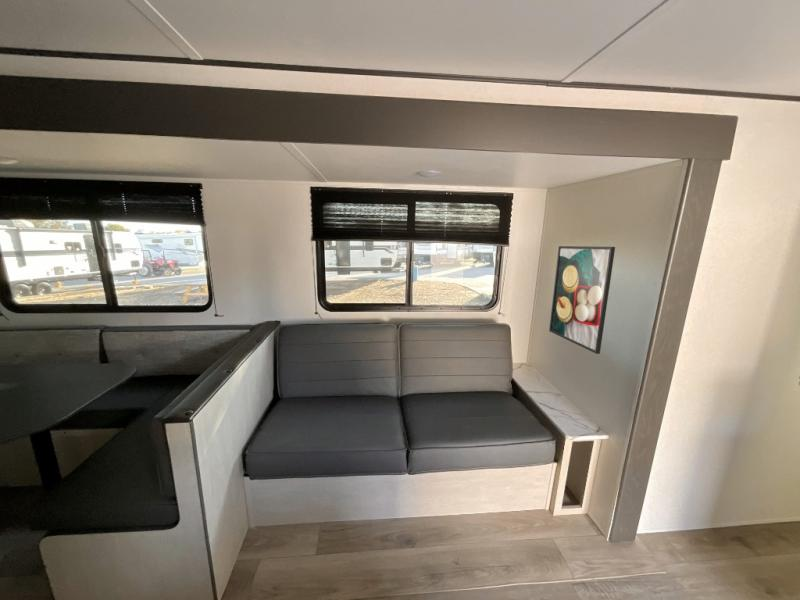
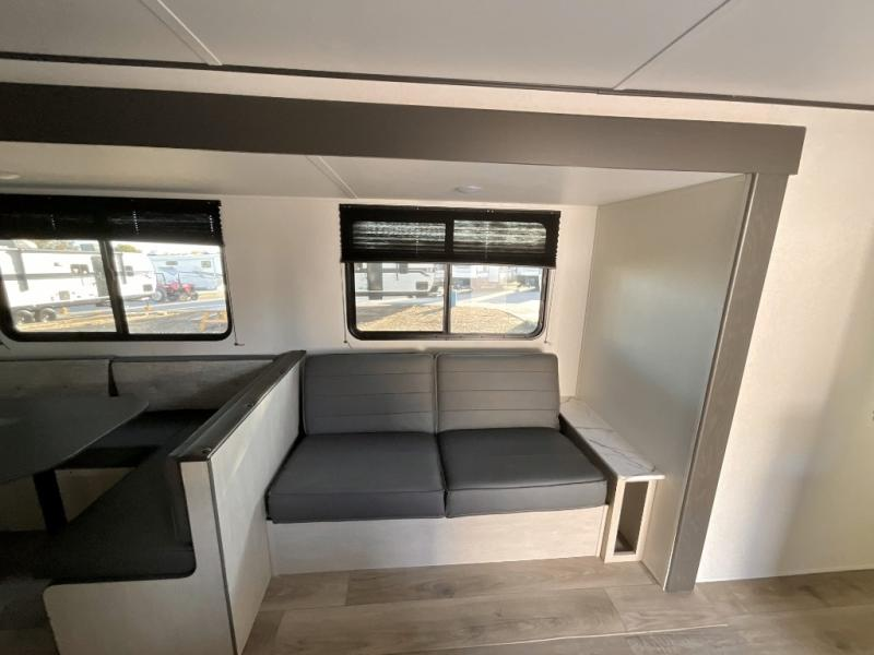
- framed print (577, 295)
